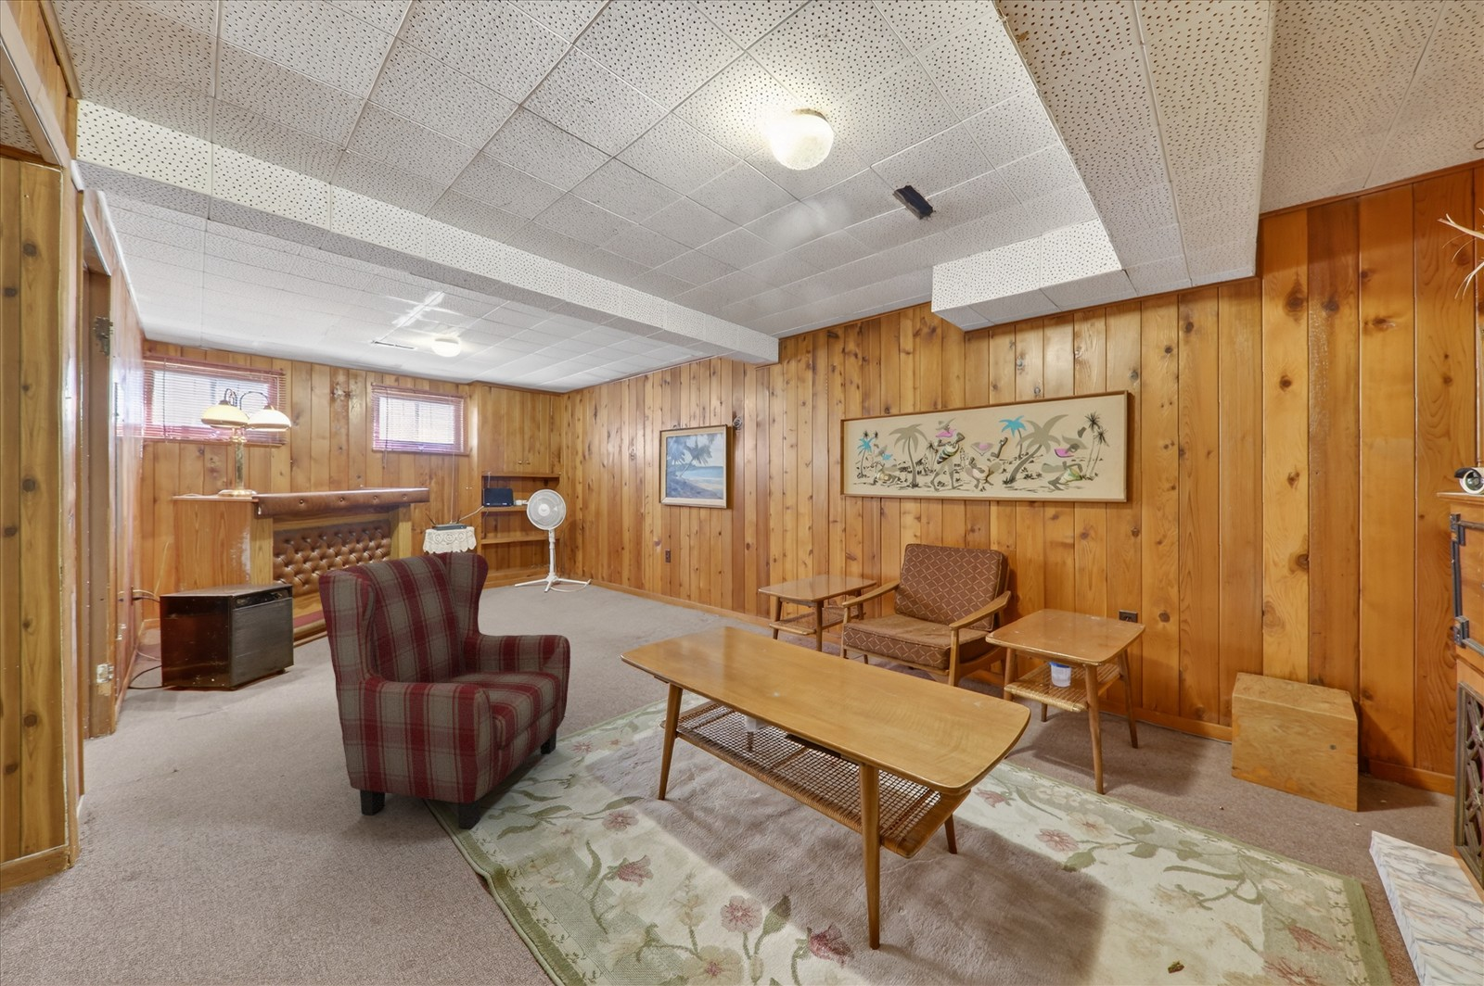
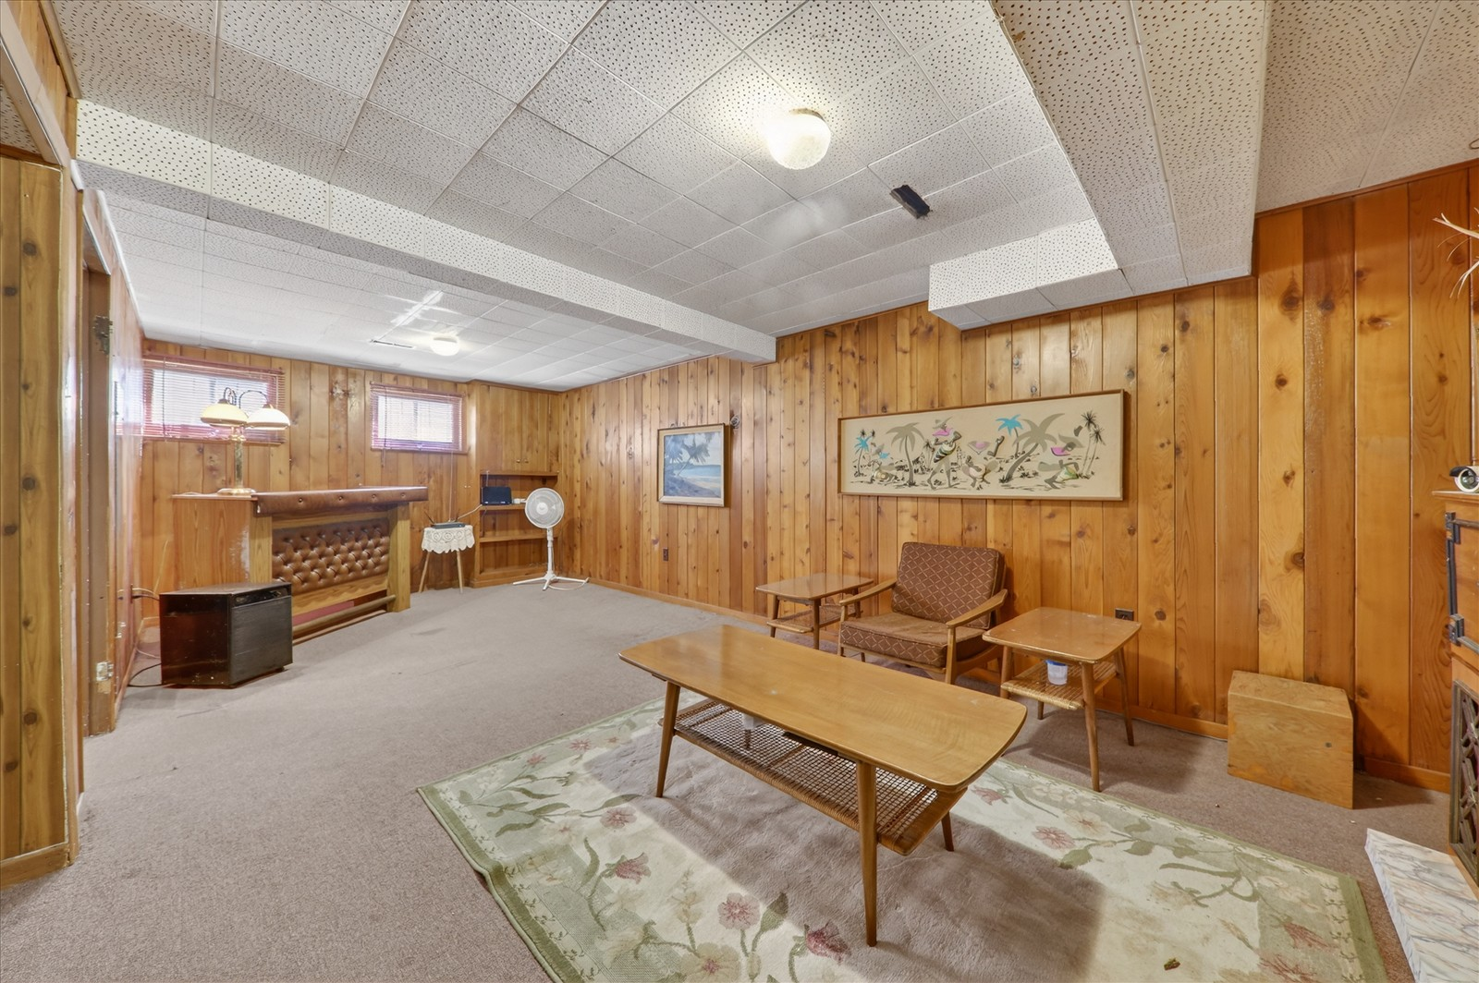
- armchair (459, 668)
